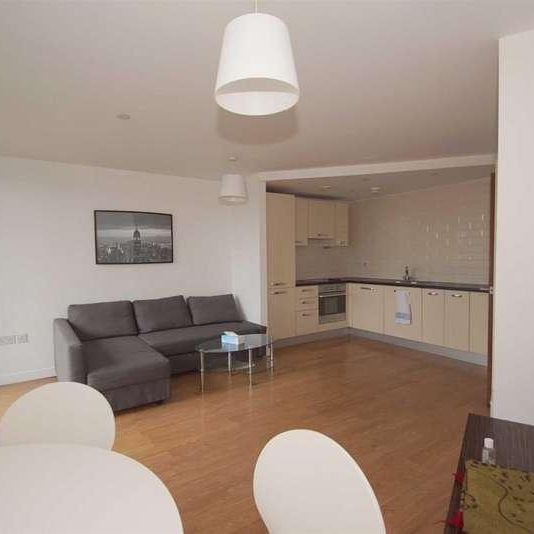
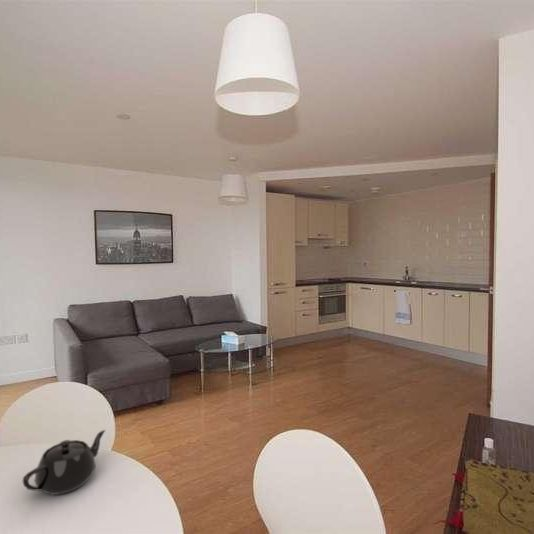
+ teapot (68, 460)
